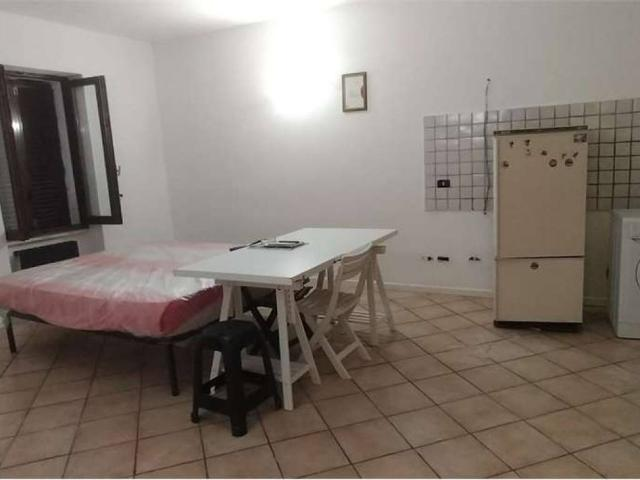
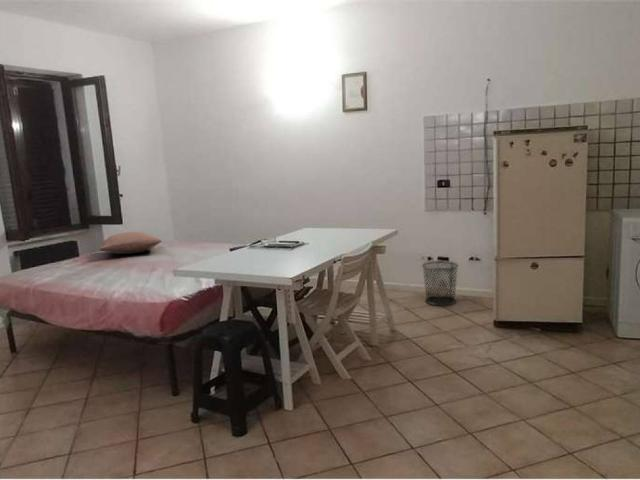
+ waste bin (440, 283)
+ pillow (130, 242)
